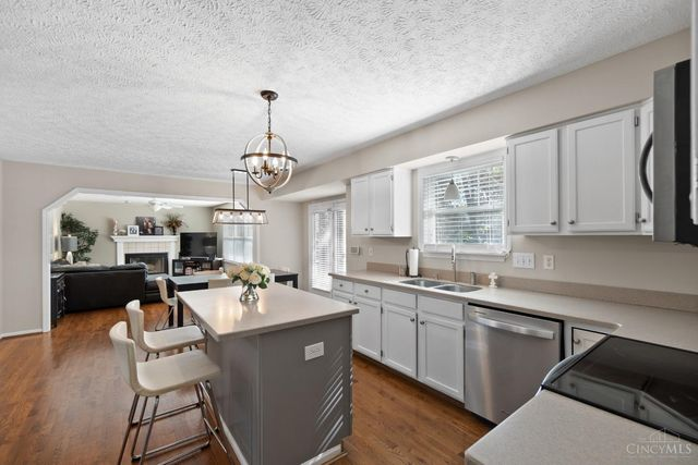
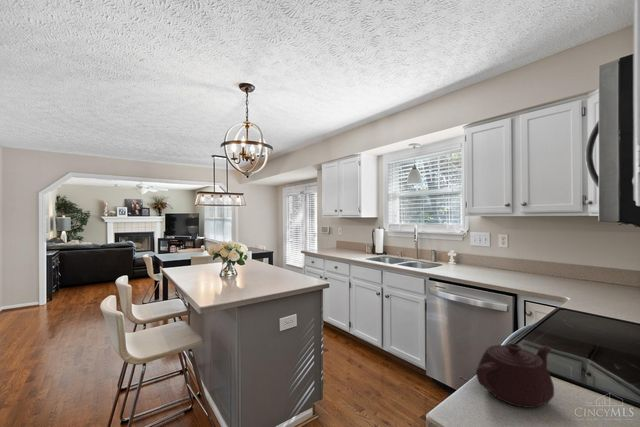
+ teapot (516, 369)
